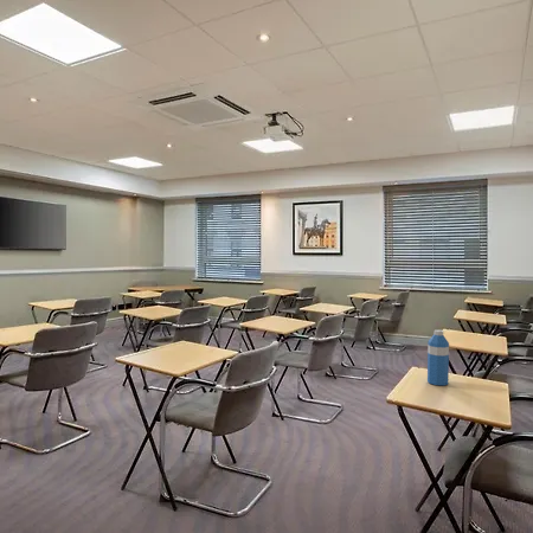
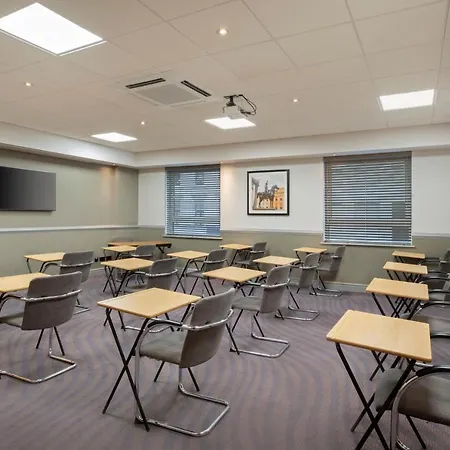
- water bottle (437, 357)
